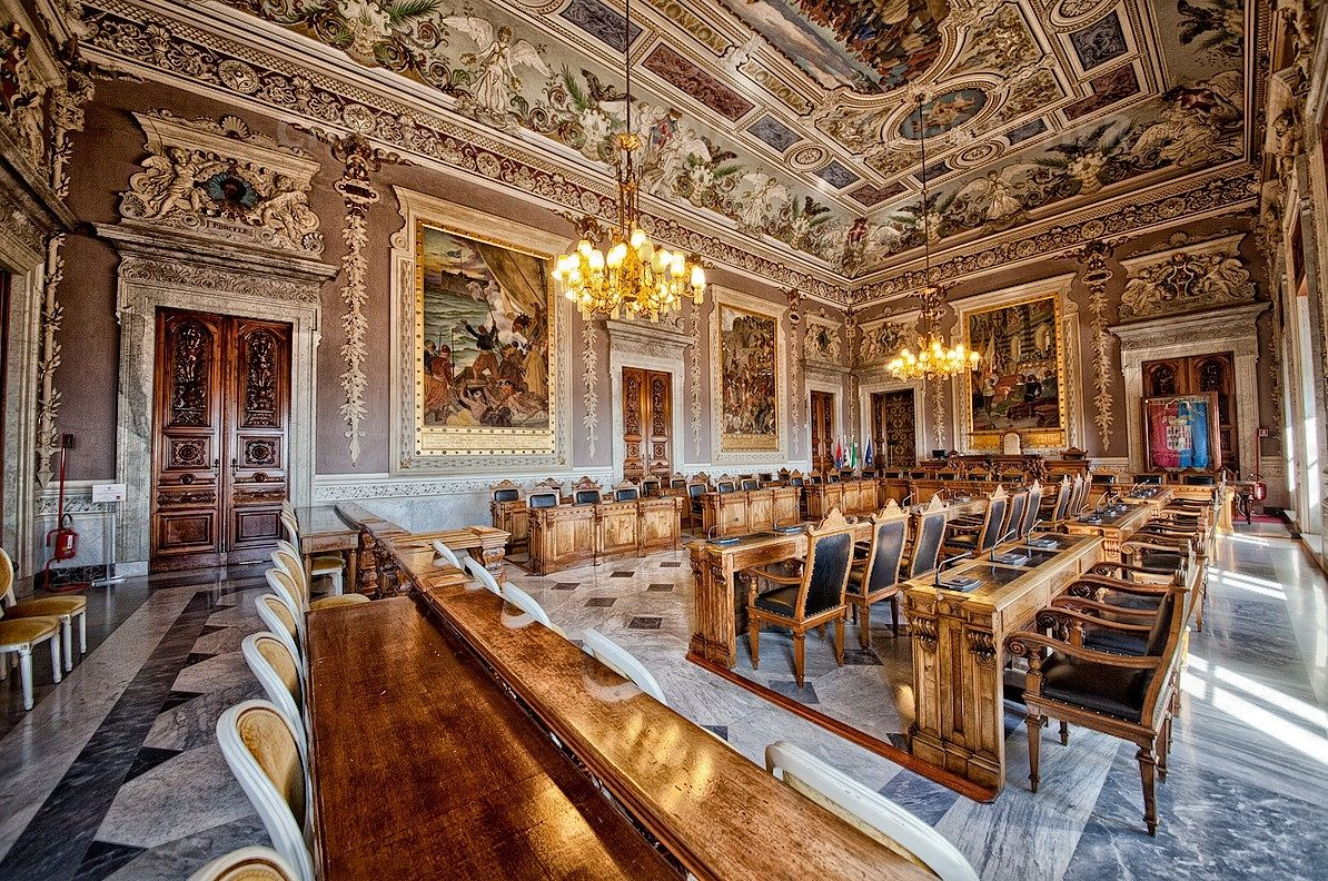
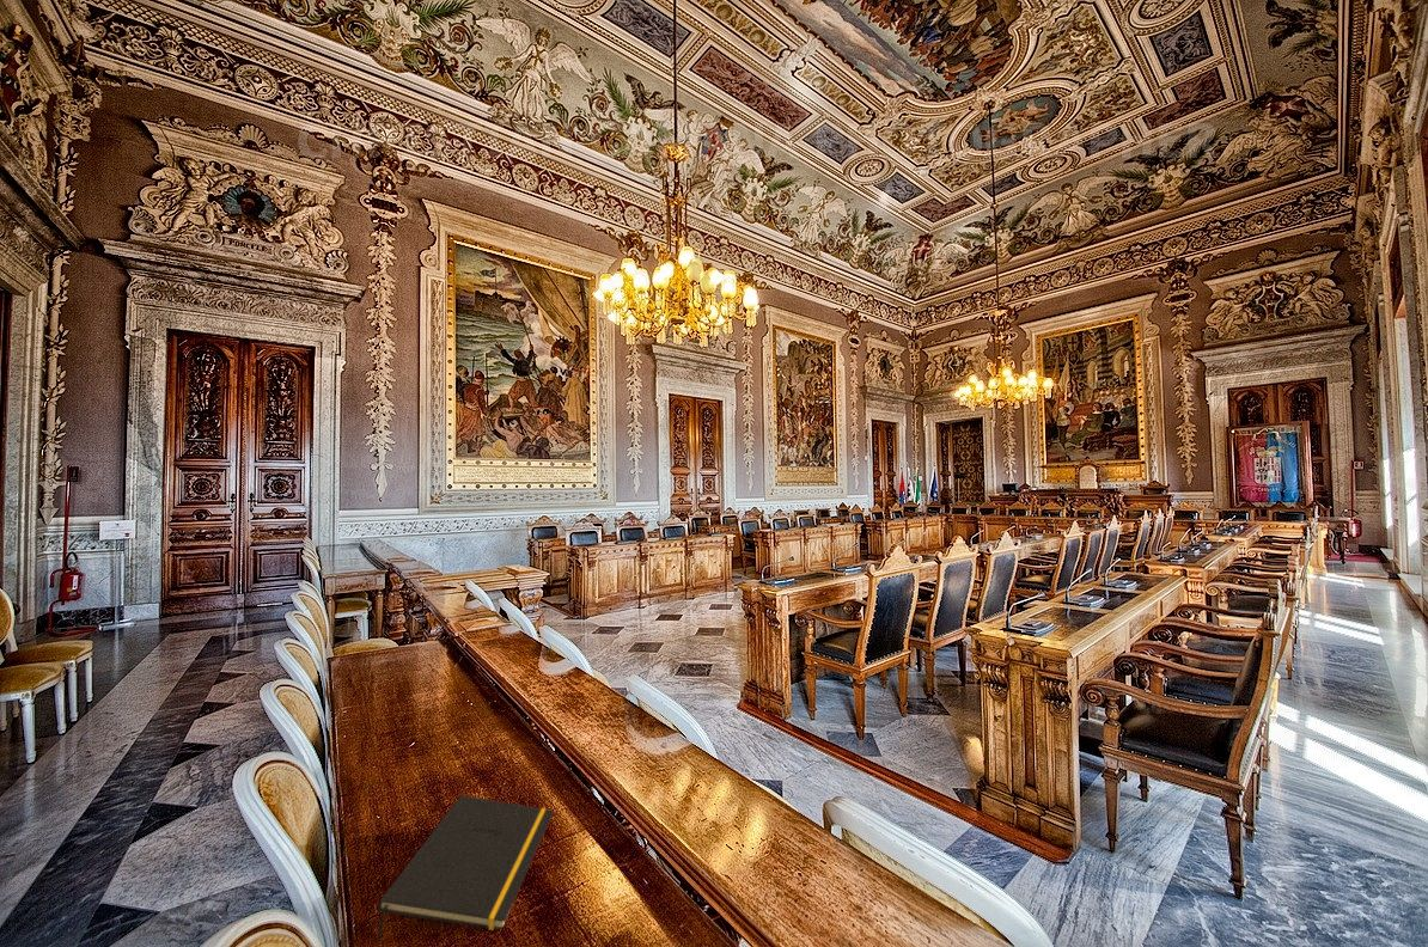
+ notepad (478, 853)
